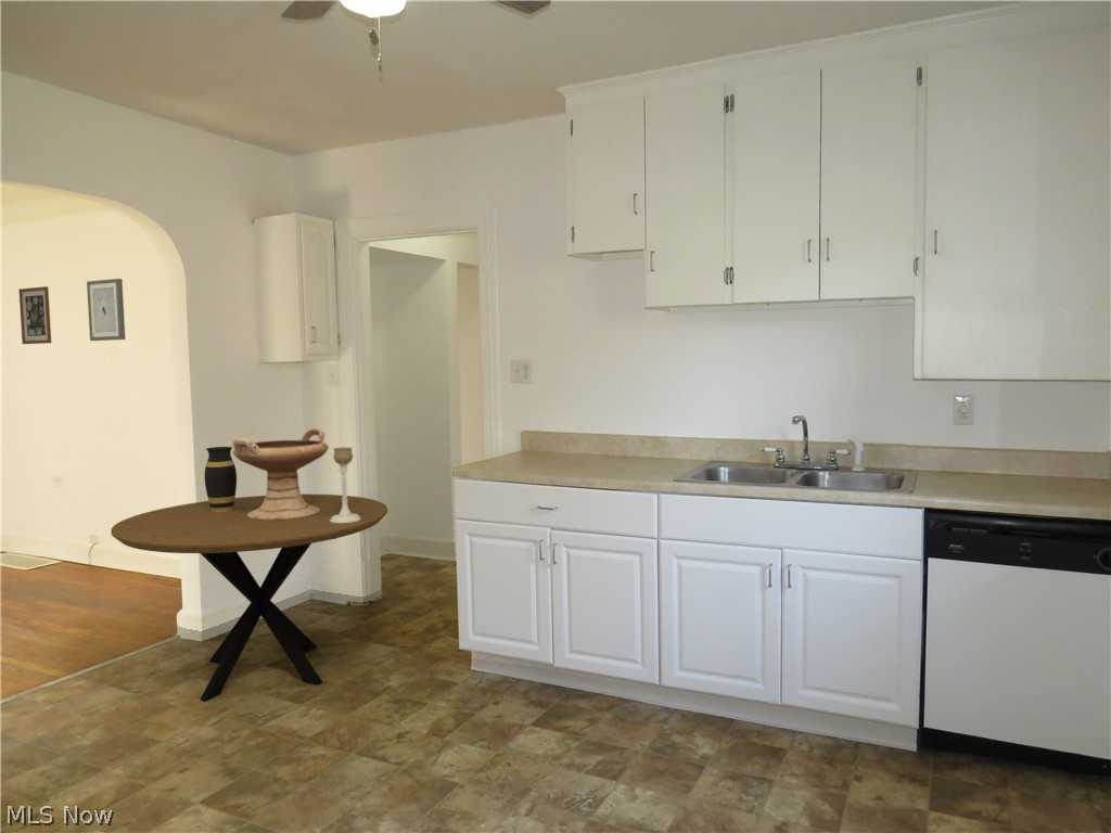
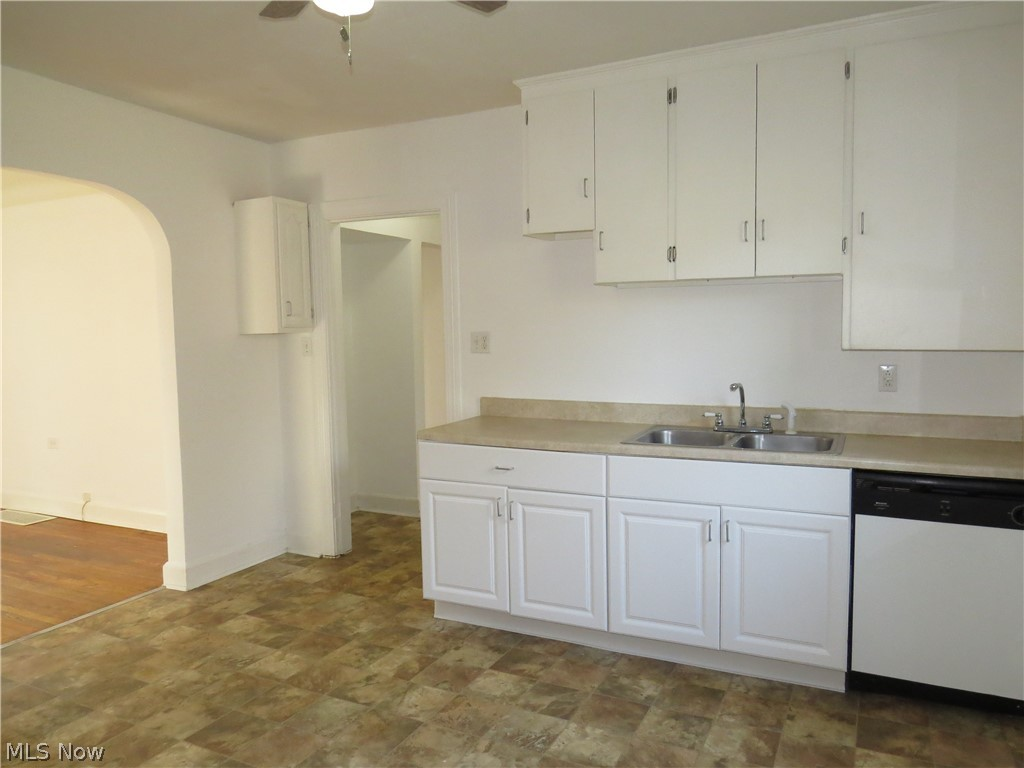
- candle holder (344, 483)
- vase (220, 478)
- wall art (35, 316)
- dining table (259, 593)
- wall art (105, 310)
- decorative bowl (282, 473)
